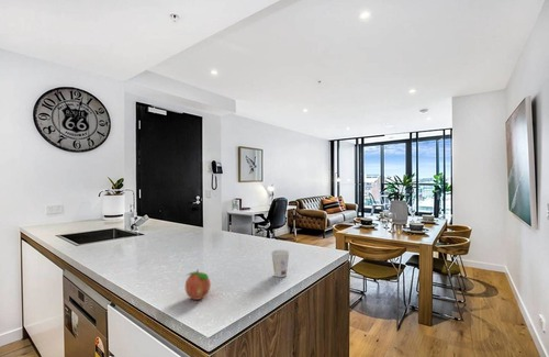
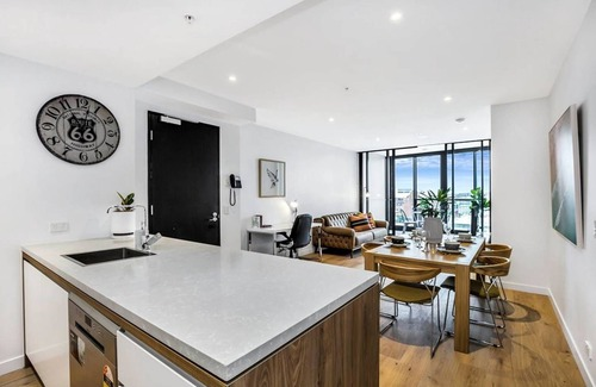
- fruit (198, 283)
- cup (280, 263)
